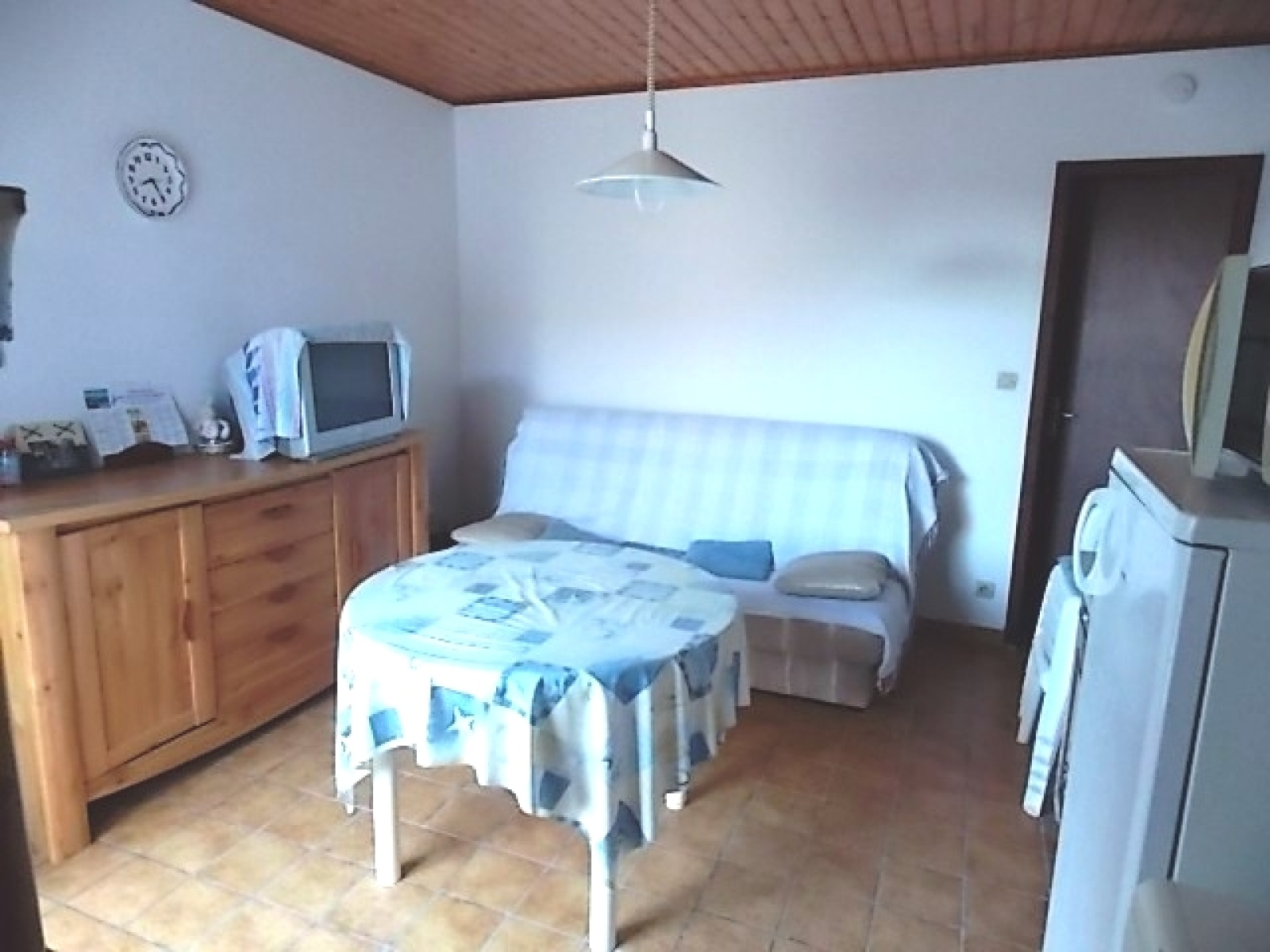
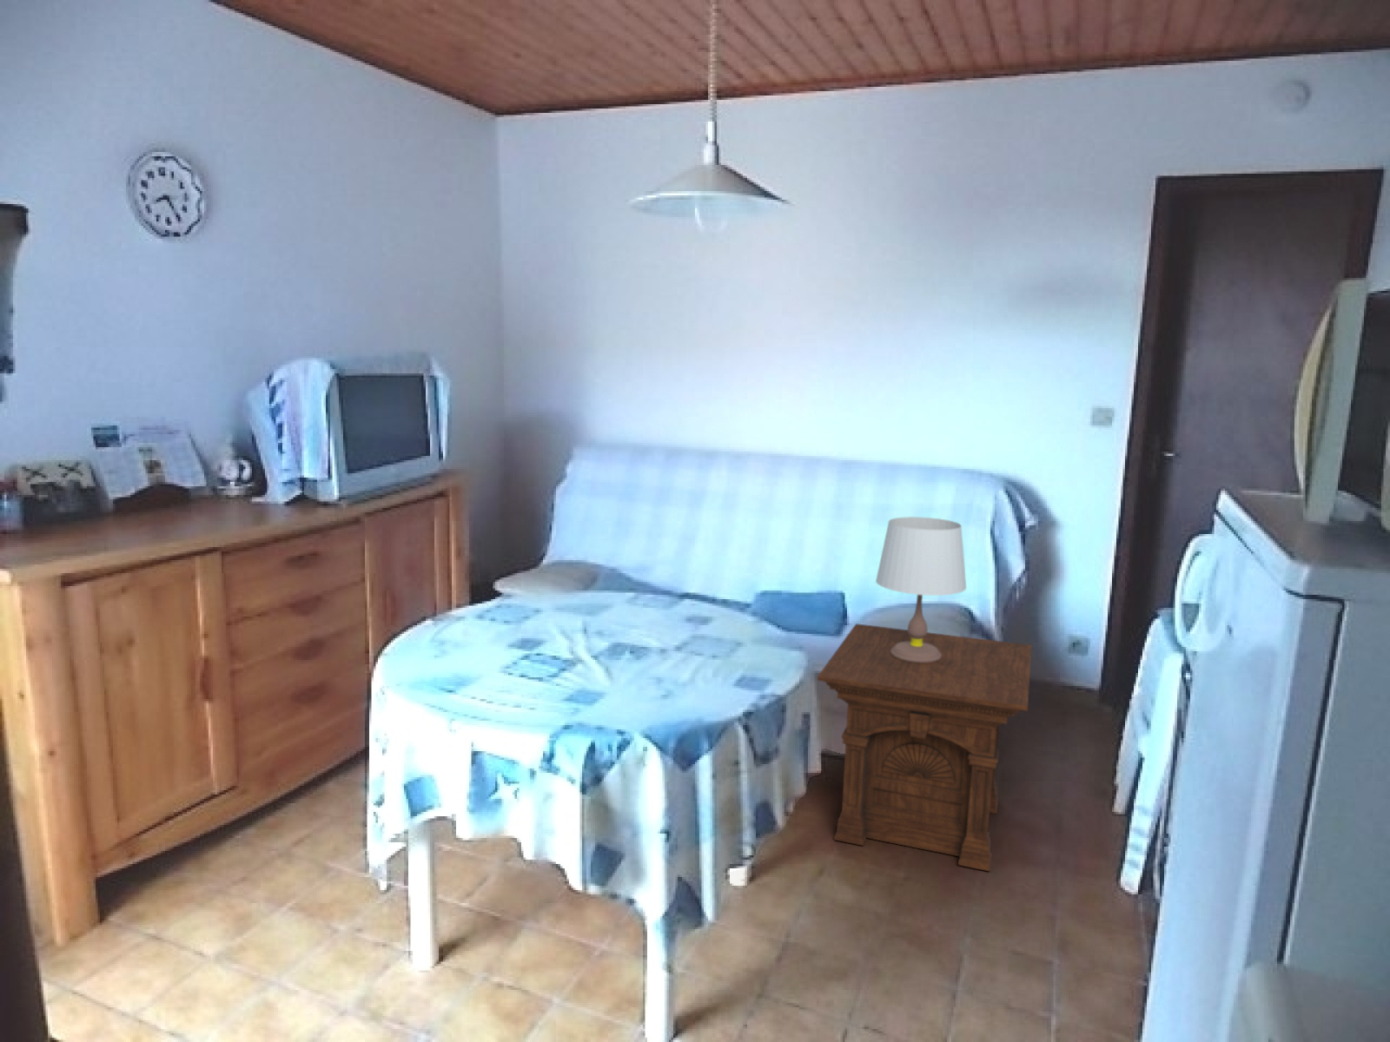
+ side table (925, 741)
+ table lamp (920, 589)
